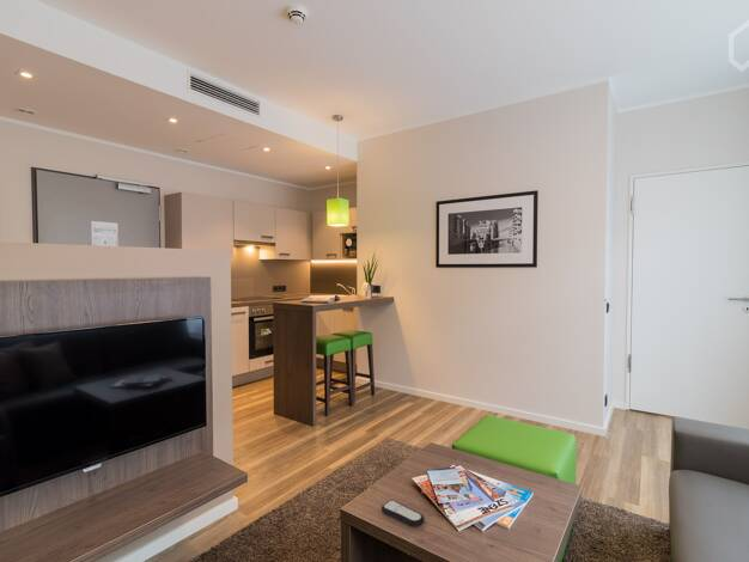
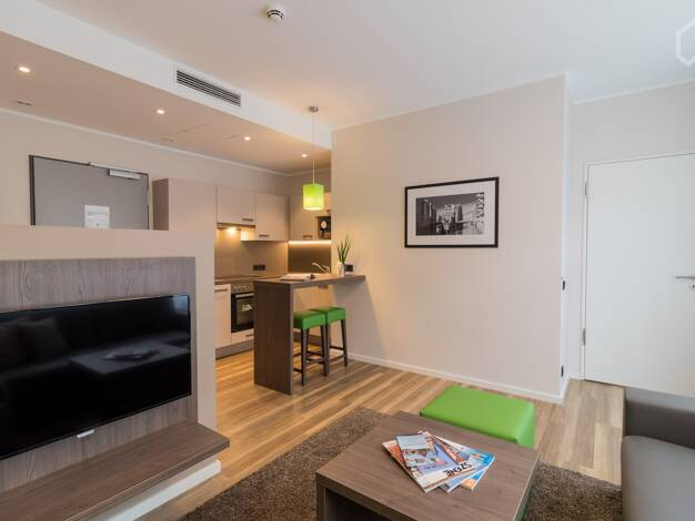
- remote control (402, 512)
